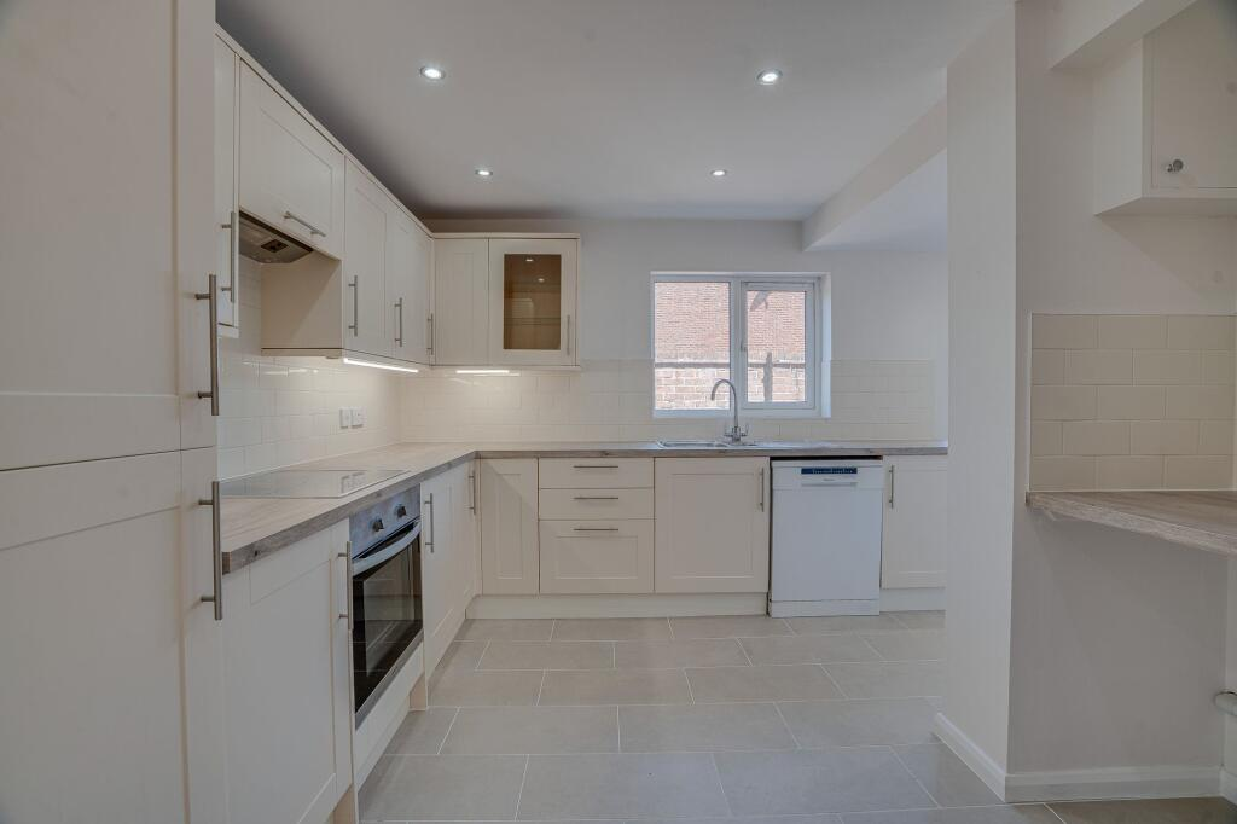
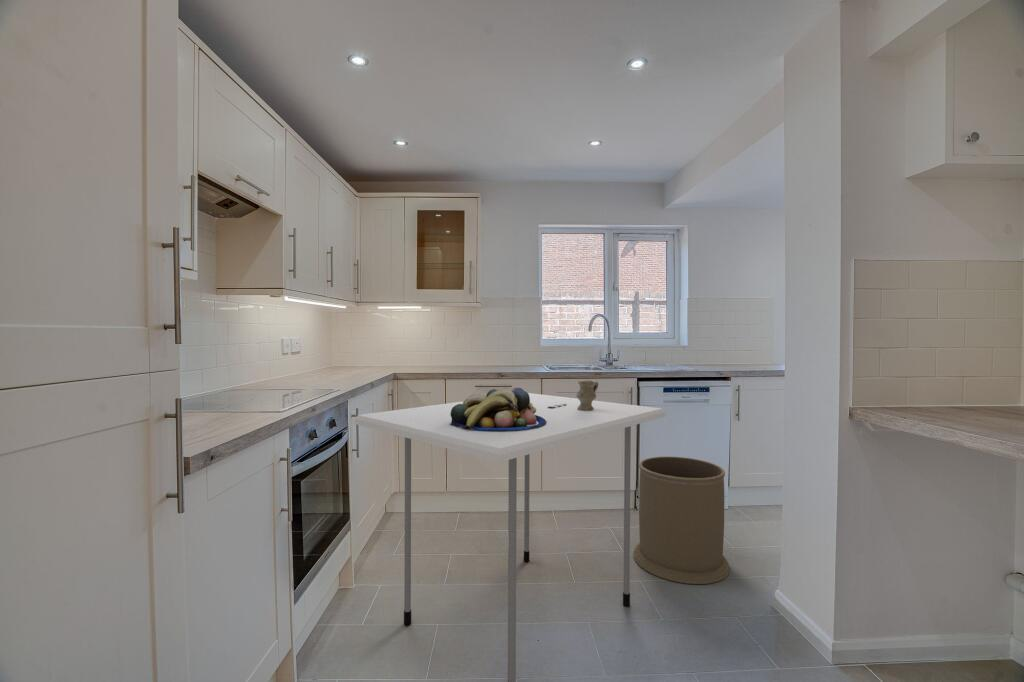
+ dining table (515, 512)
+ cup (577, 393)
+ fruit bowl (499, 404)
+ trash can (680, 513)
